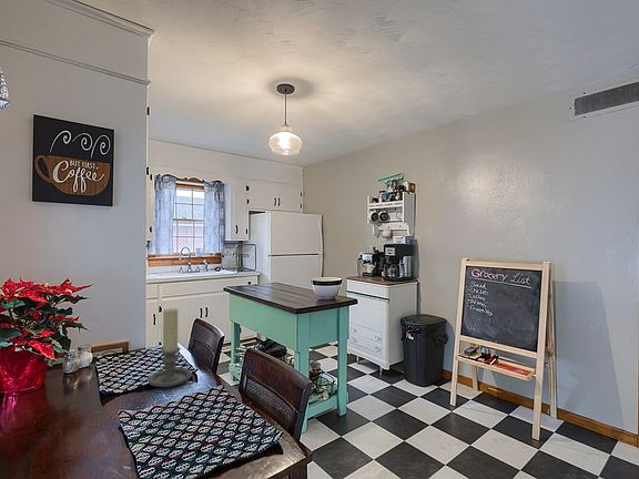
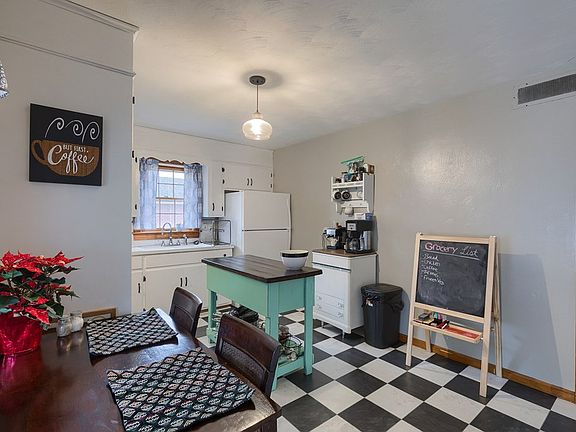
- candle holder (173, 345)
